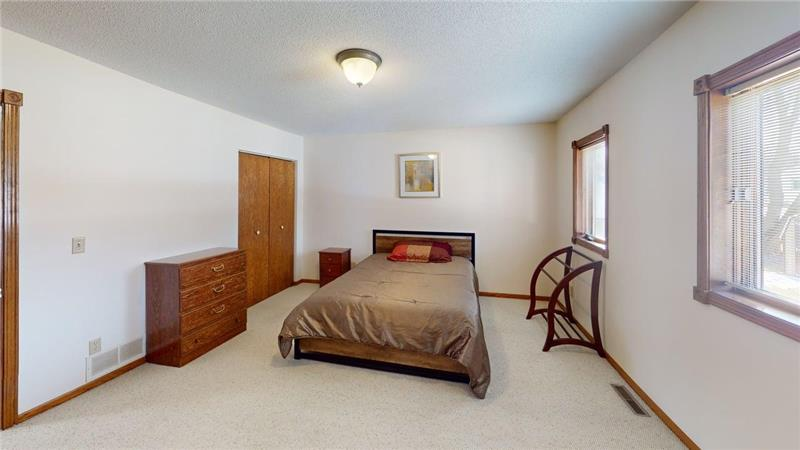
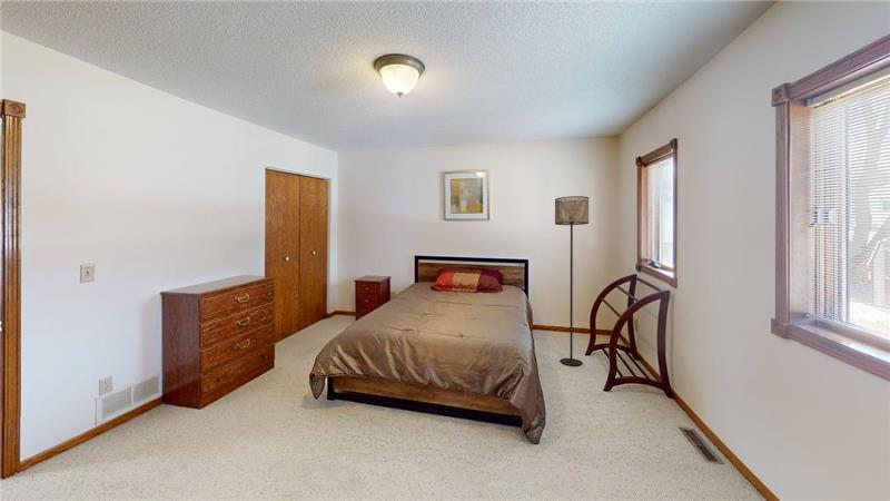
+ floor lamp (571, 279)
